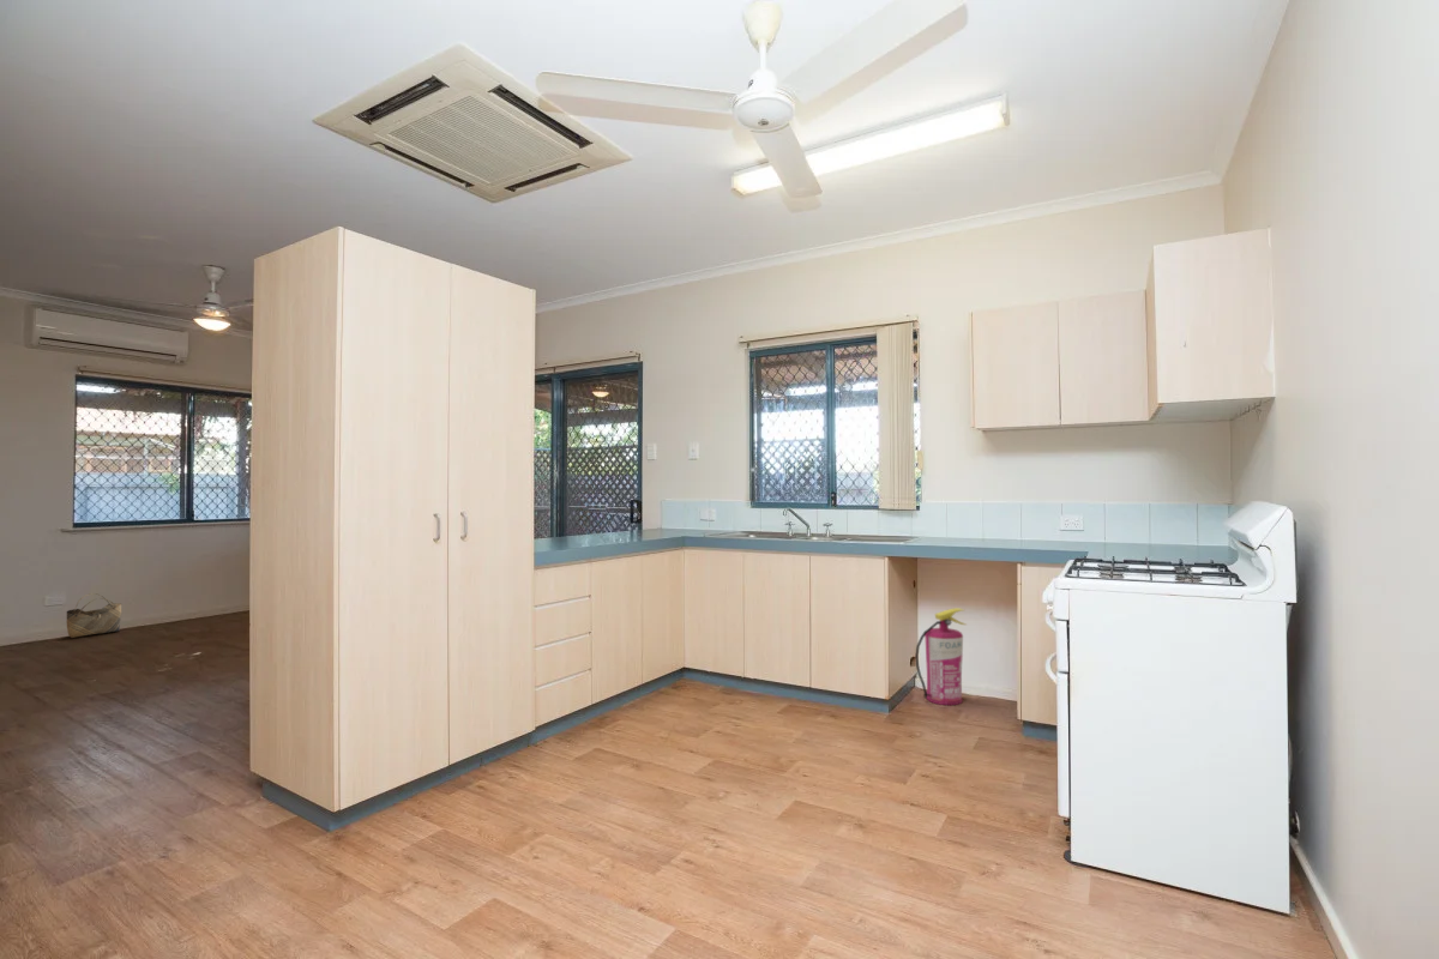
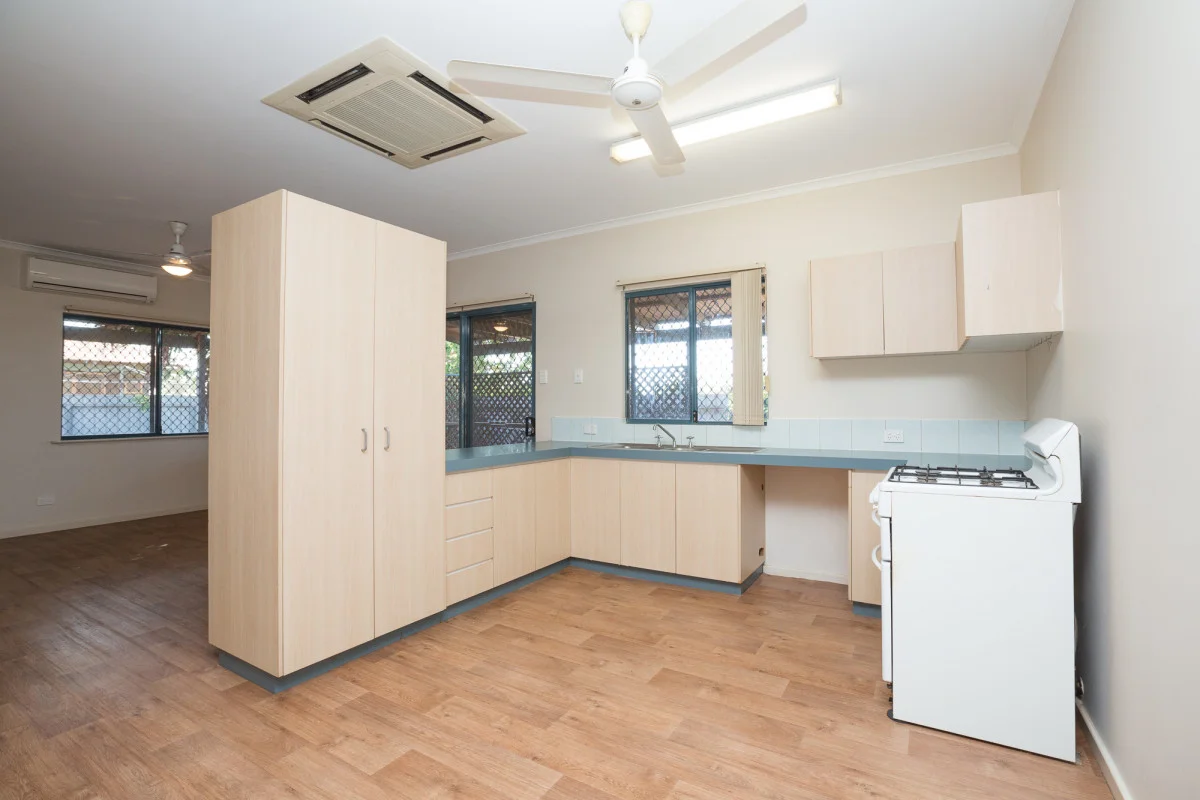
- basket (95, 614)
- fire extinguisher (940, 655)
